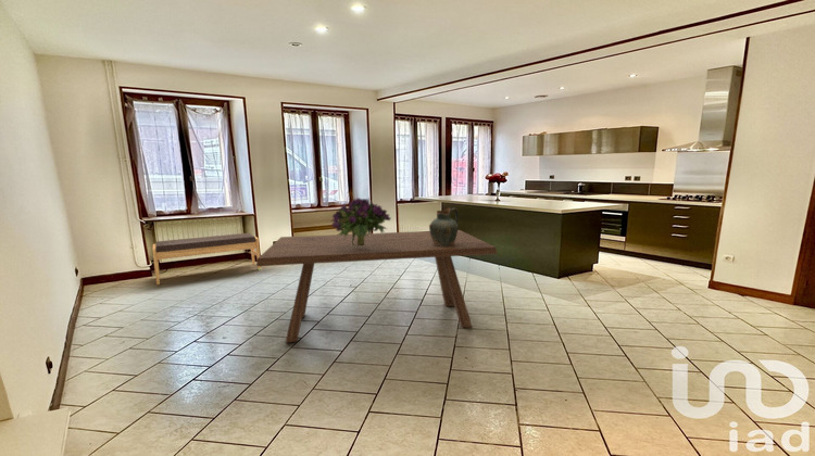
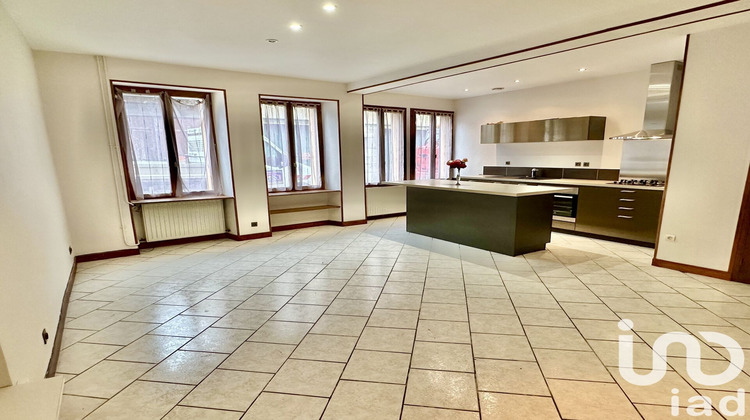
- bouquet (360, 223)
- ceramic jug (443, 226)
- dining table (378, 259)
- bench (209, 253)
